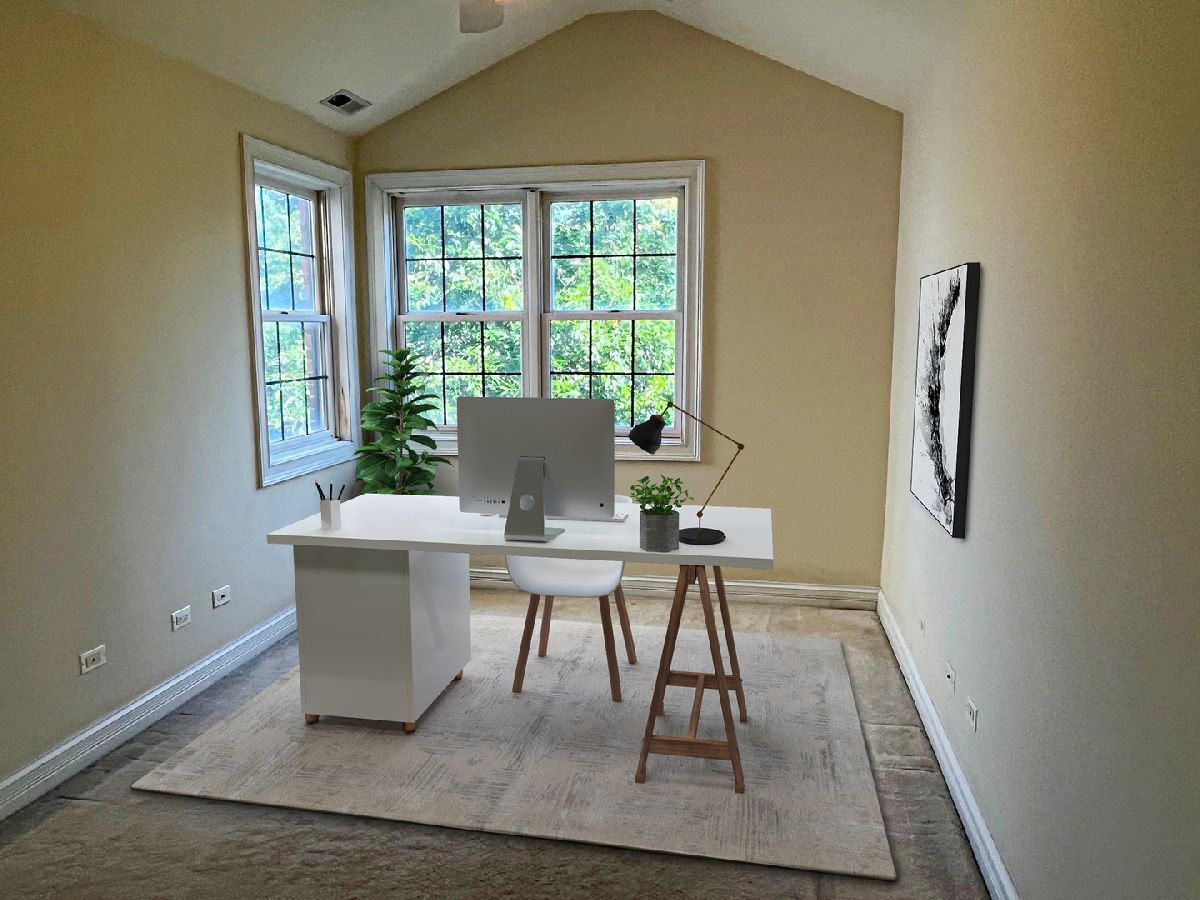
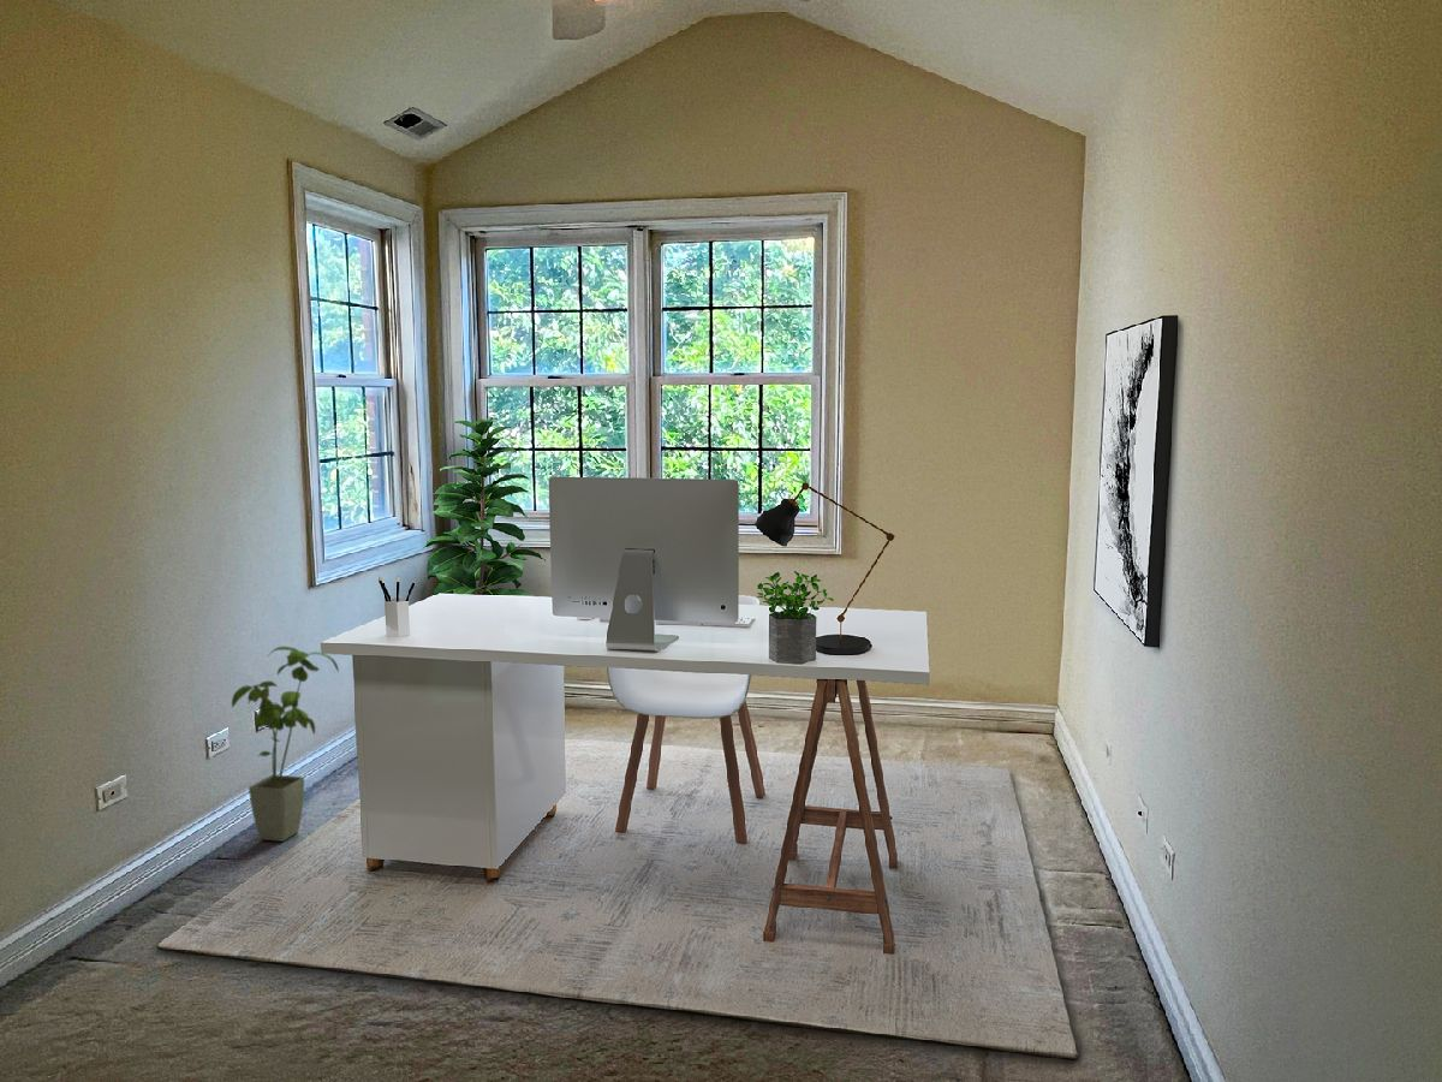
+ house plant (288, 739)
